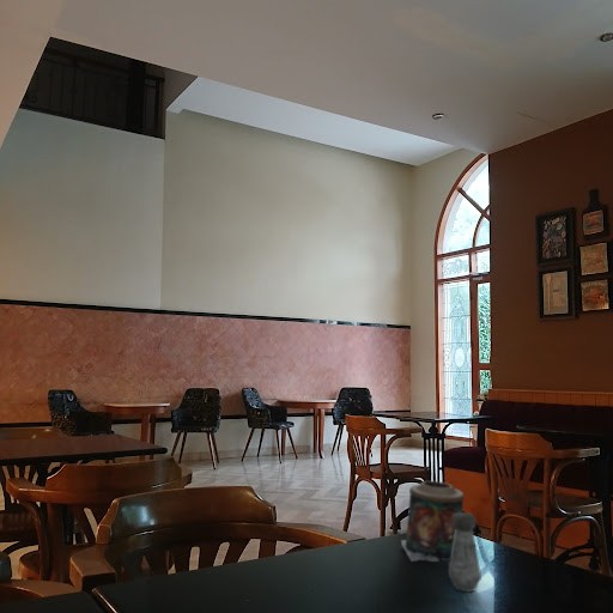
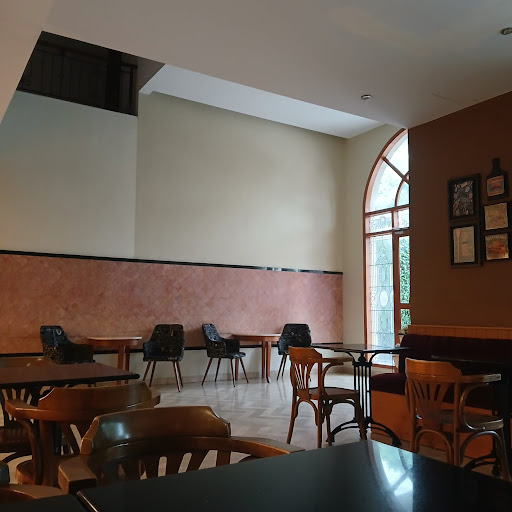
- candle (429, 517)
- salt shaker (463, 551)
